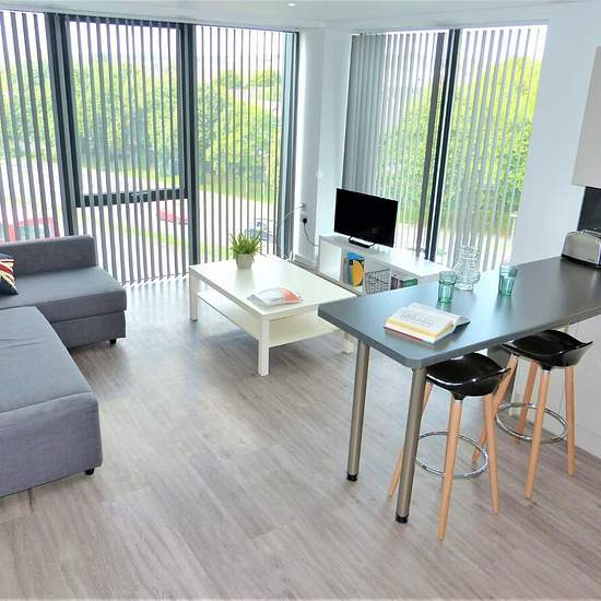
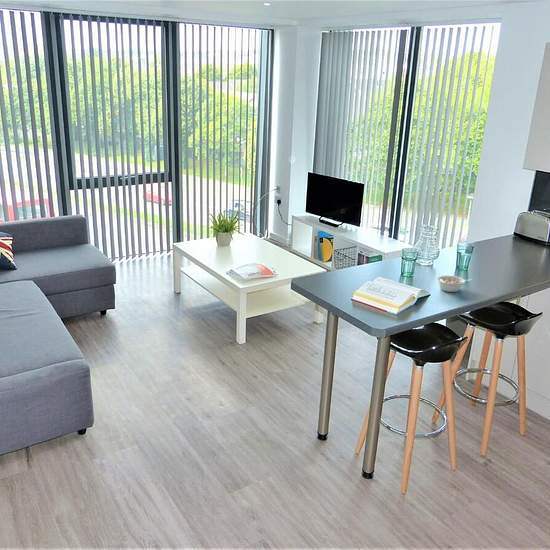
+ legume (451, 283)
